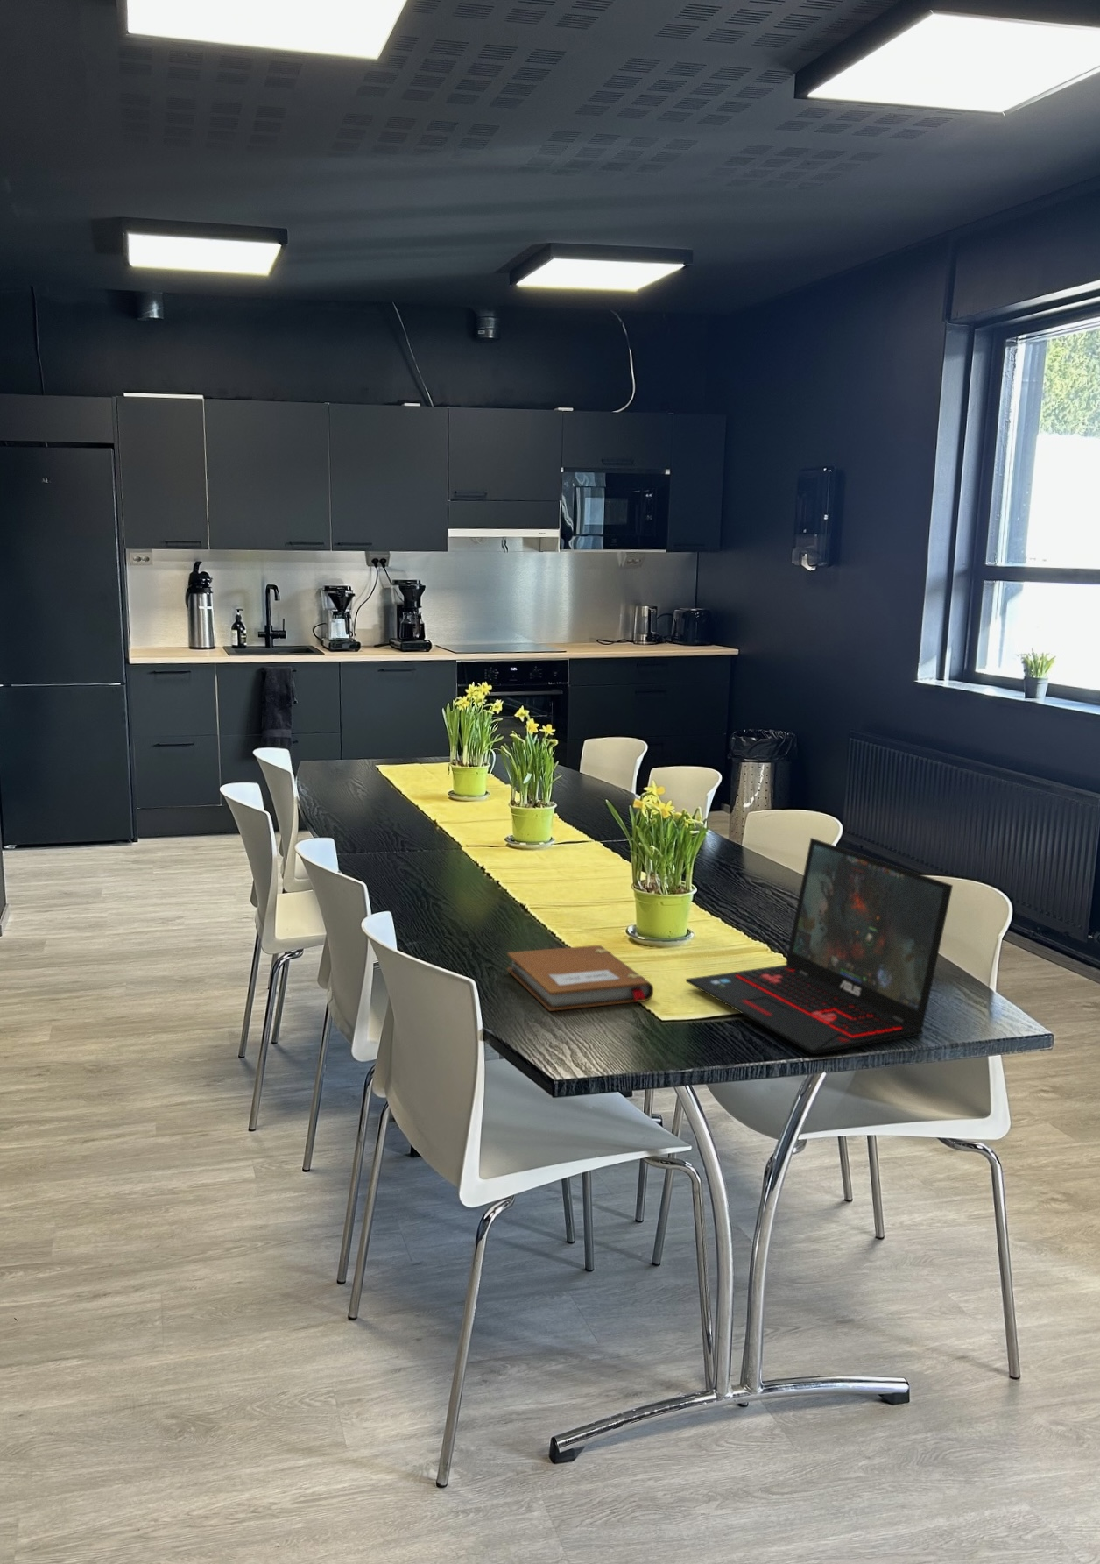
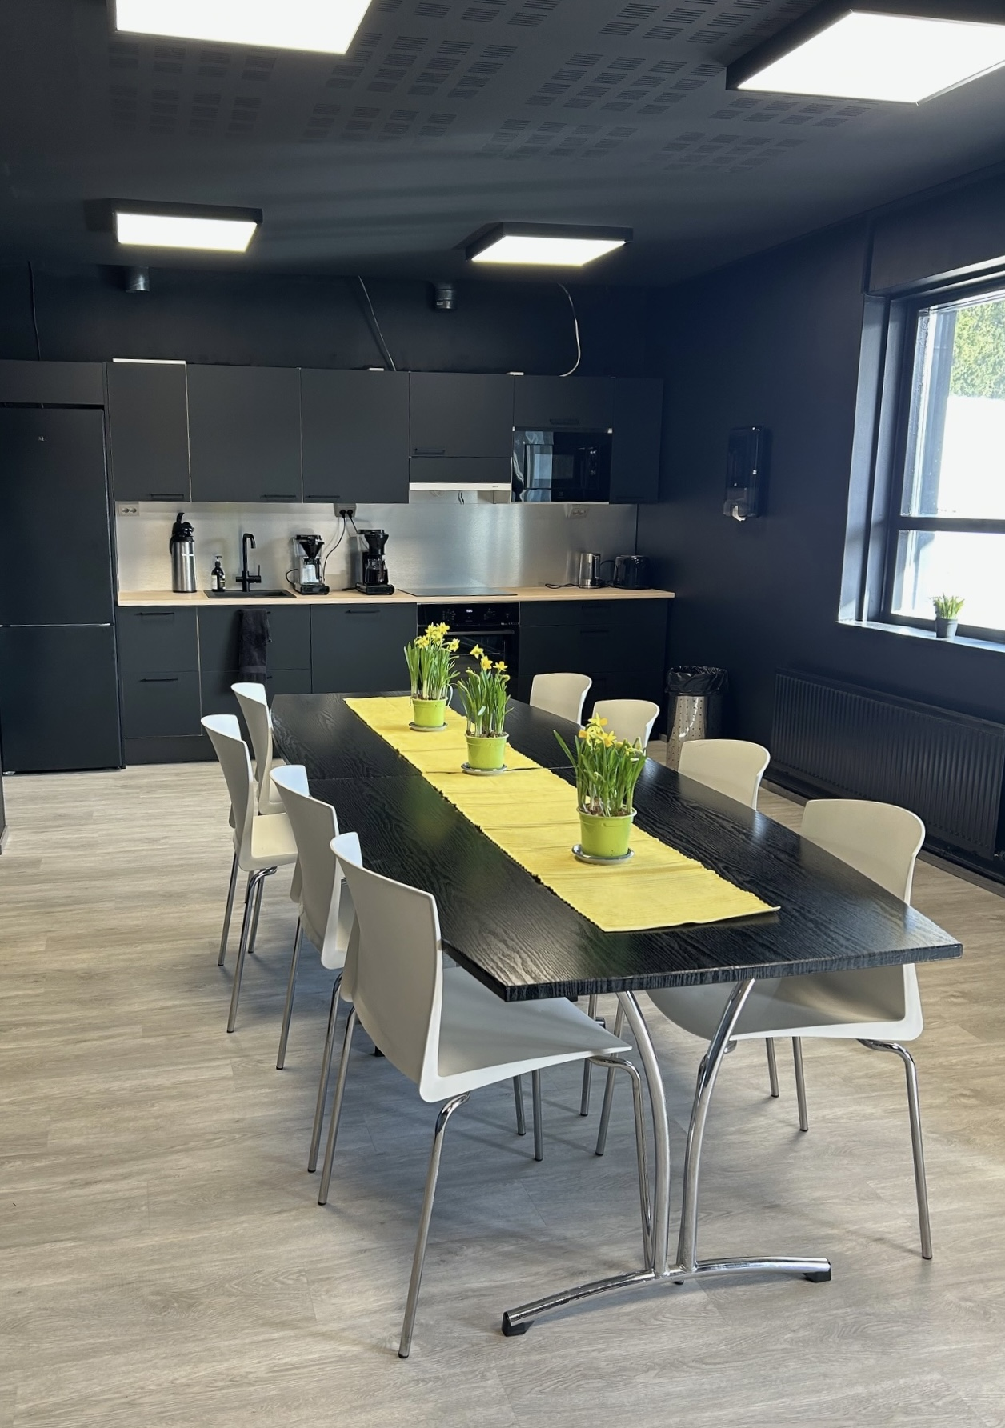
- notebook (580, 976)
- laptop (812, 937)
